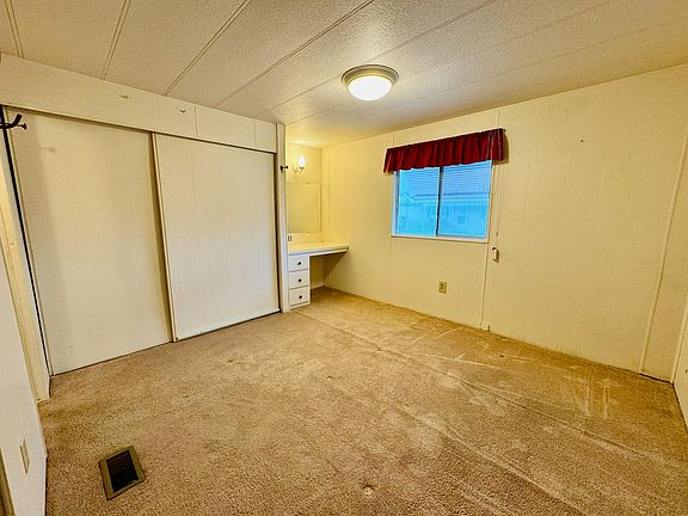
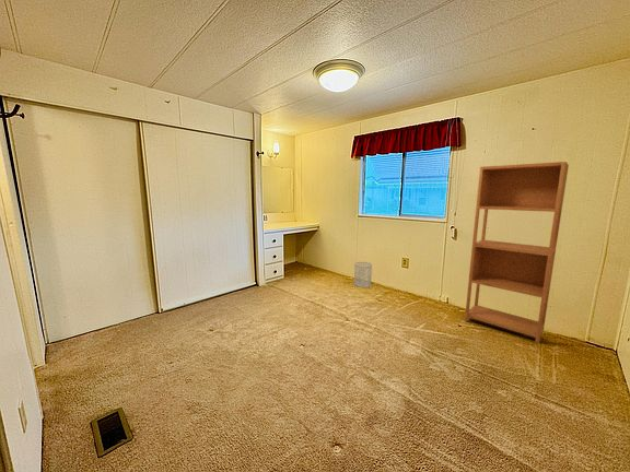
+ wastebasket (362, 274)
+ bookcase (512, 249)
